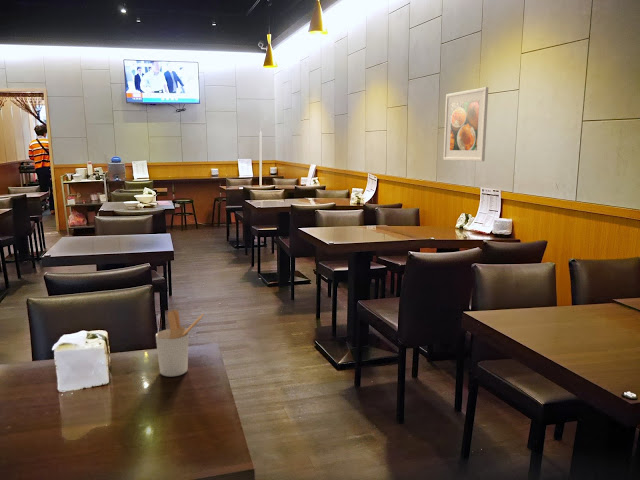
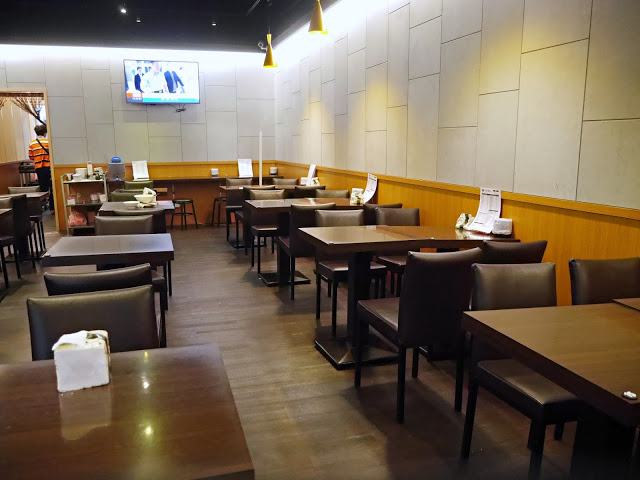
- utensil holder (181, 342)
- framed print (464, 126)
